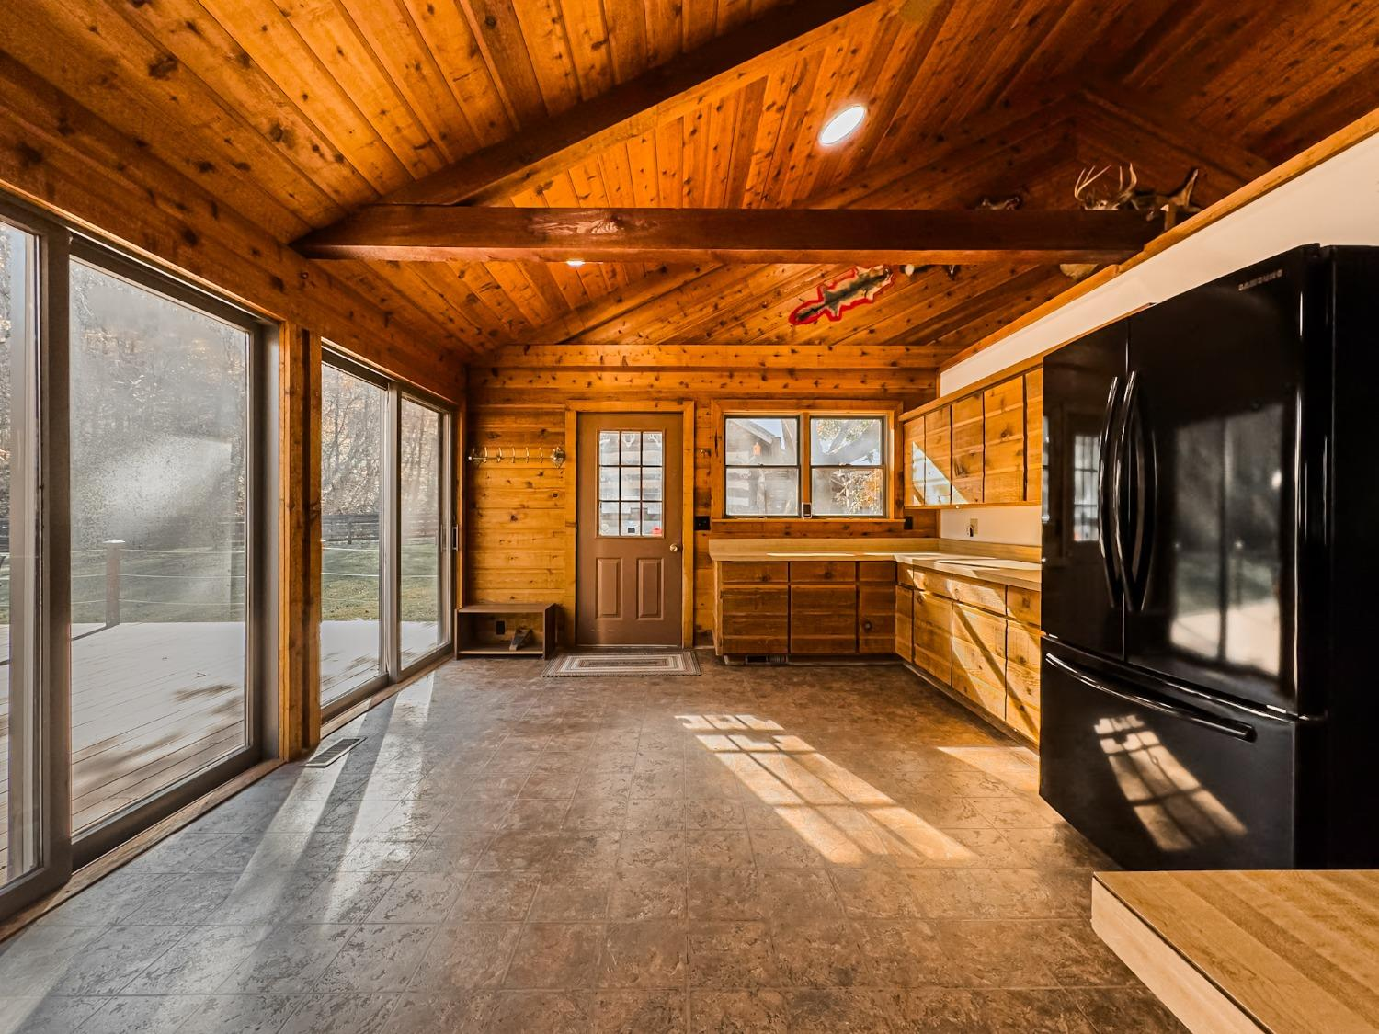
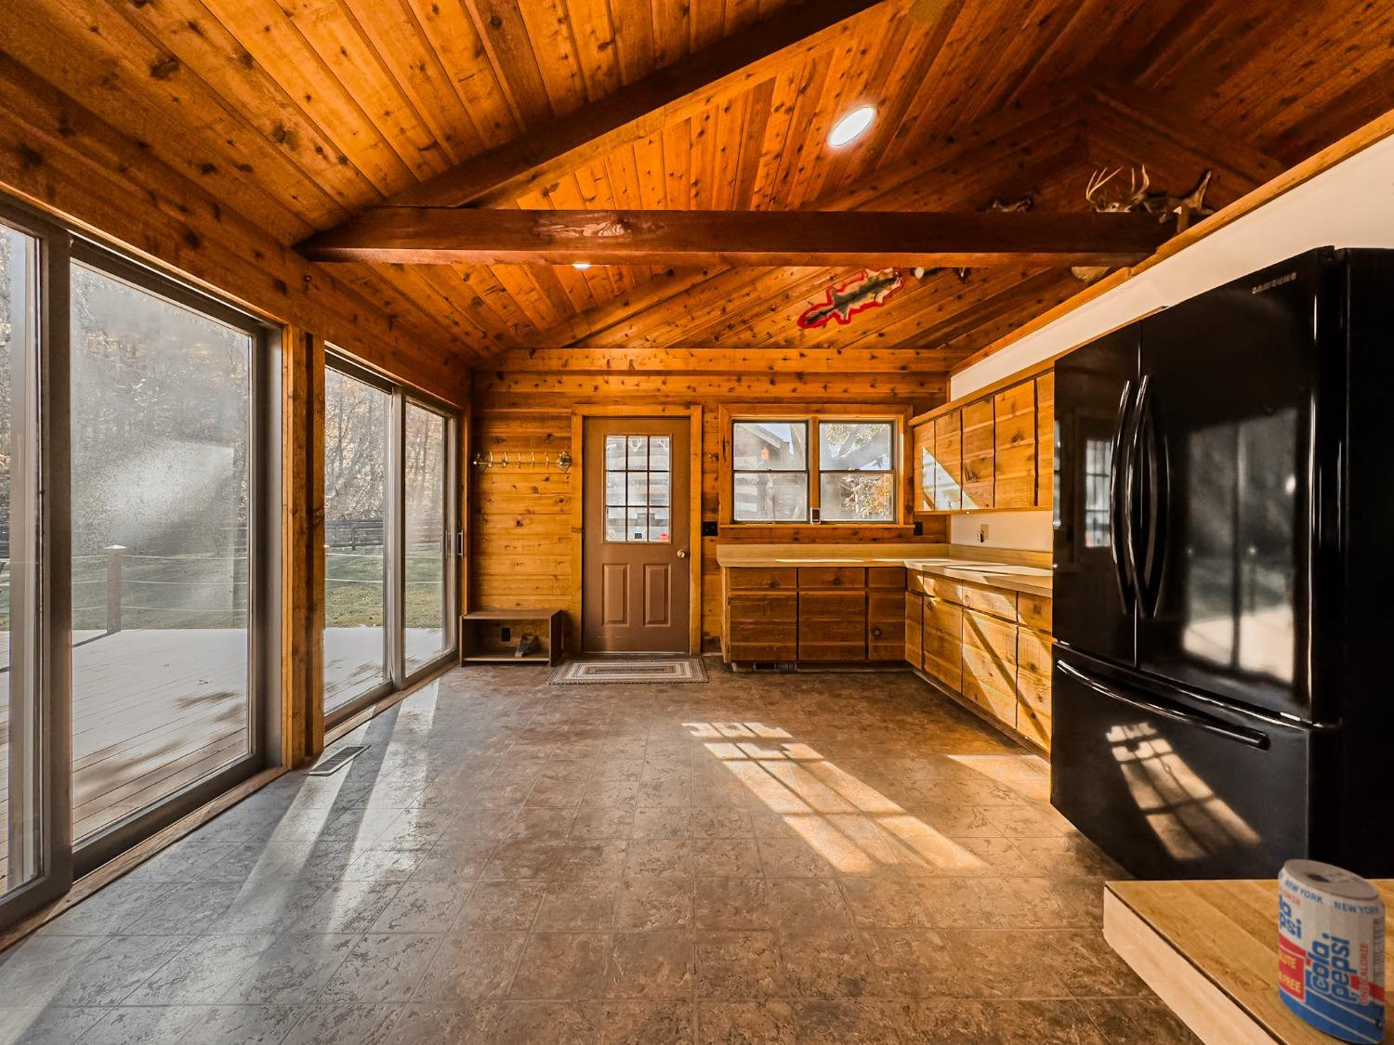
+ beverage can (1329, 944)
